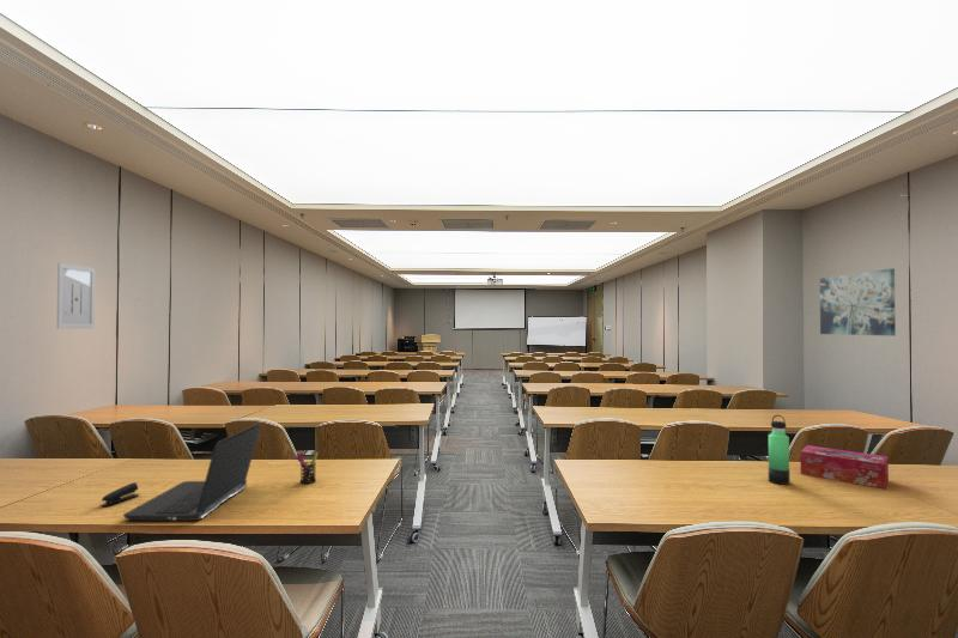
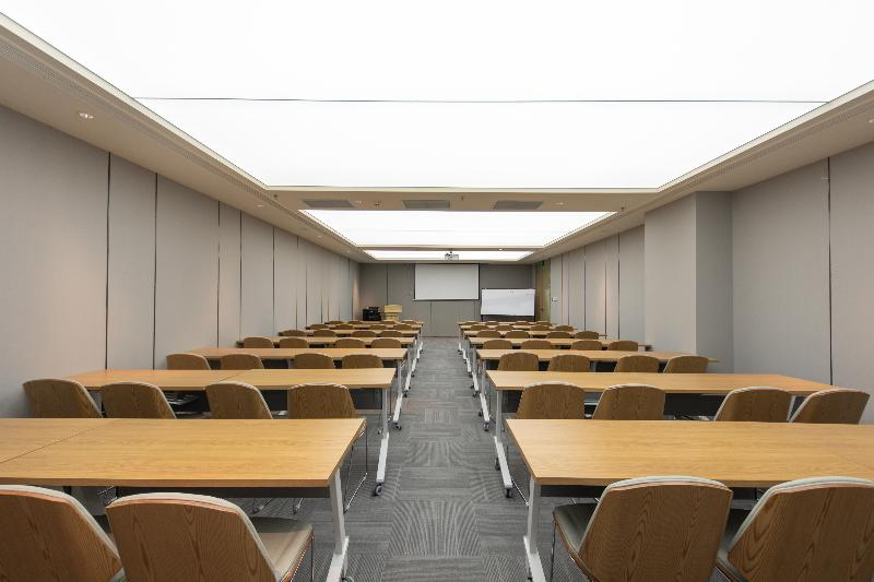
- stapler (120, 493)
- wall art (77, 297)
- thermos bottle (778, 448)
- wall art (854, 304)
- pen holder (308, 466)
- laptop computer (208, 467)
- tissue box (843, 464)
